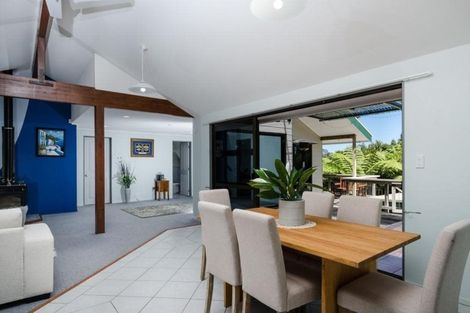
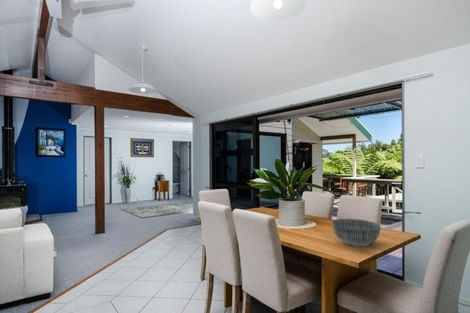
+ bowl (355, 233)
